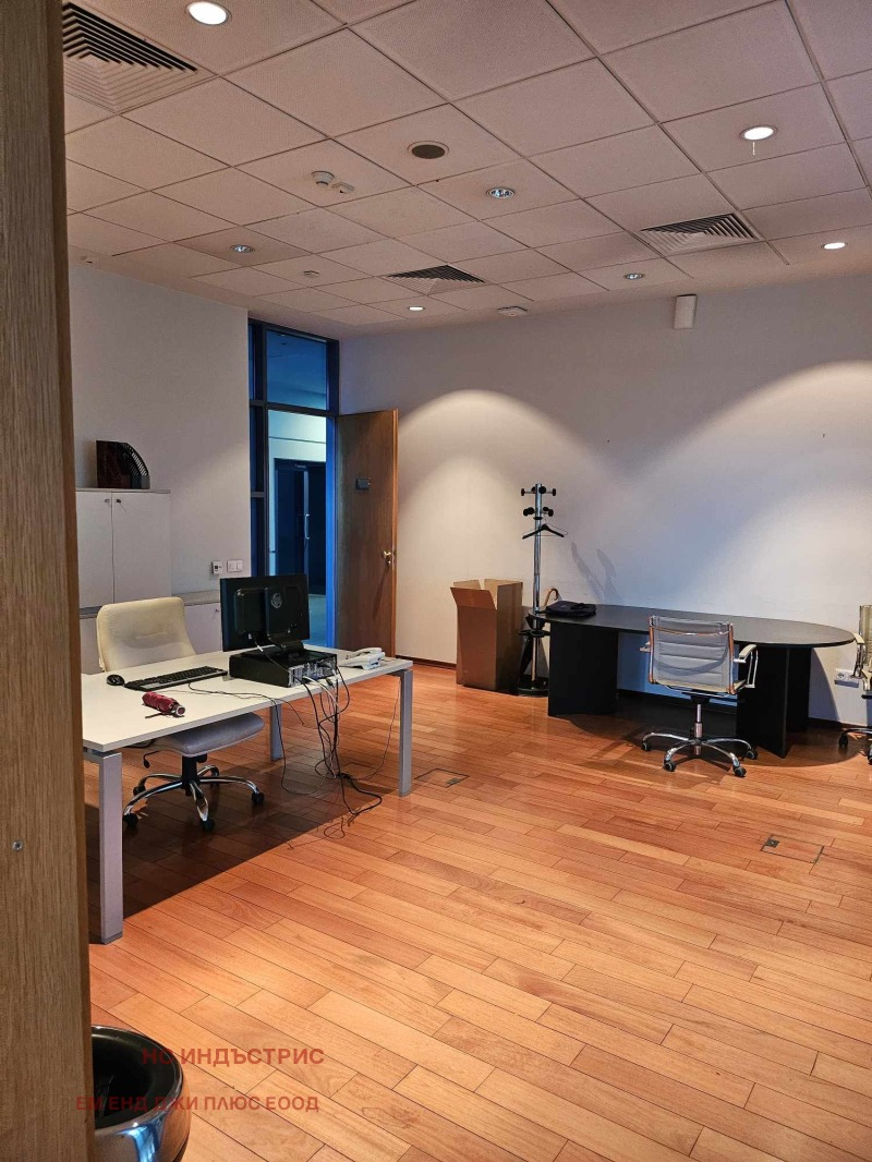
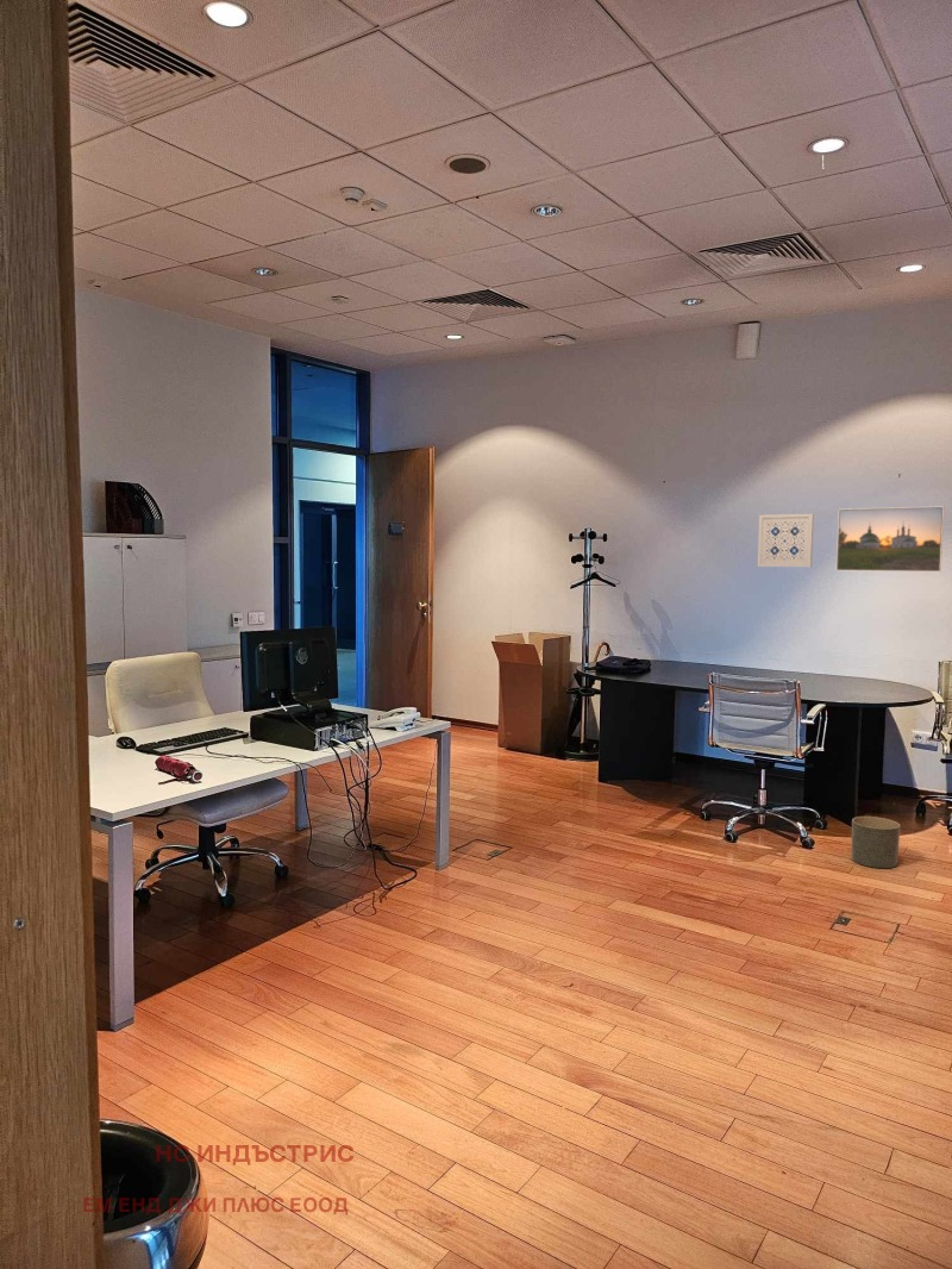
+ planter (875, 842)
+ wall art (784, 540)
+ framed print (888, 539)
